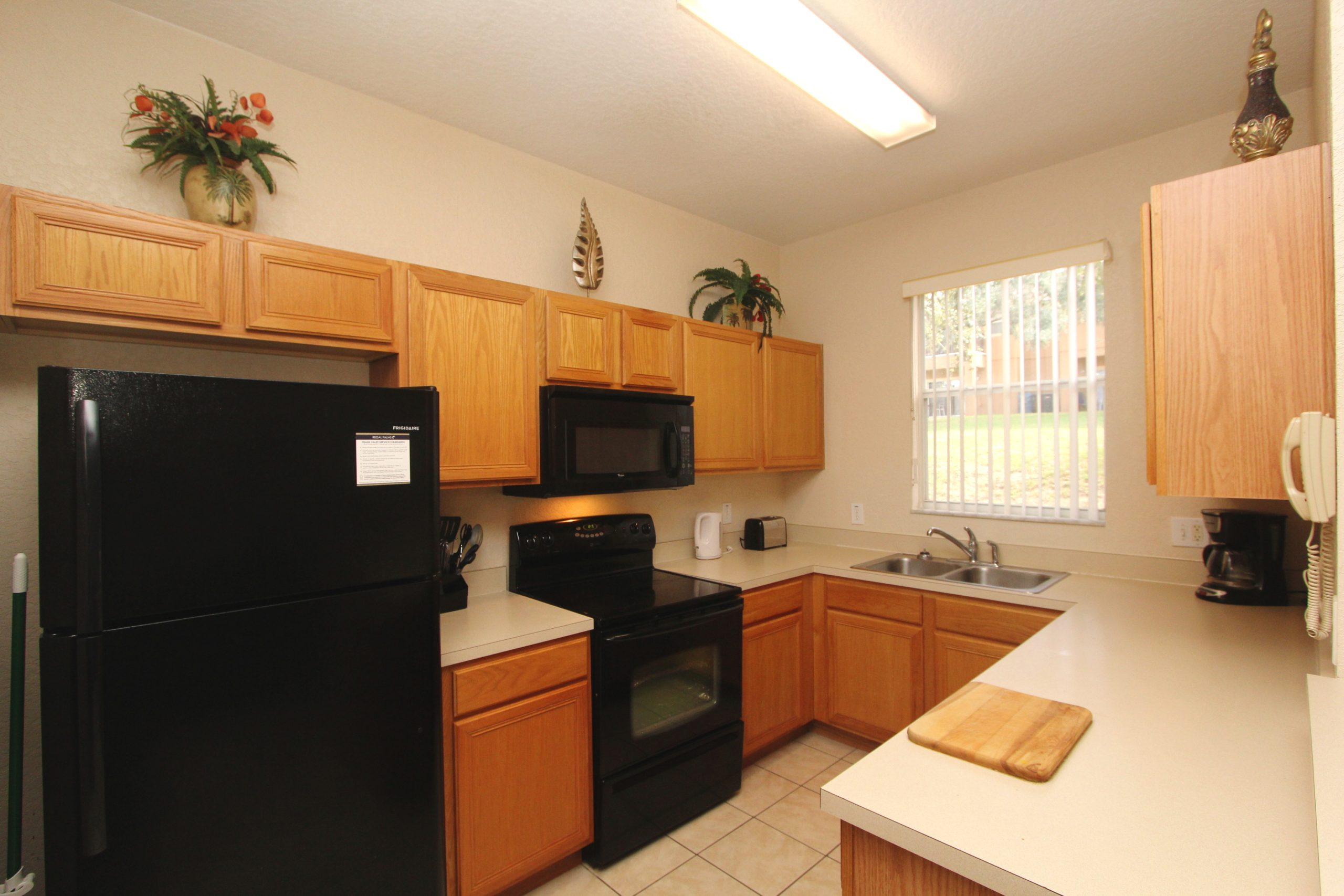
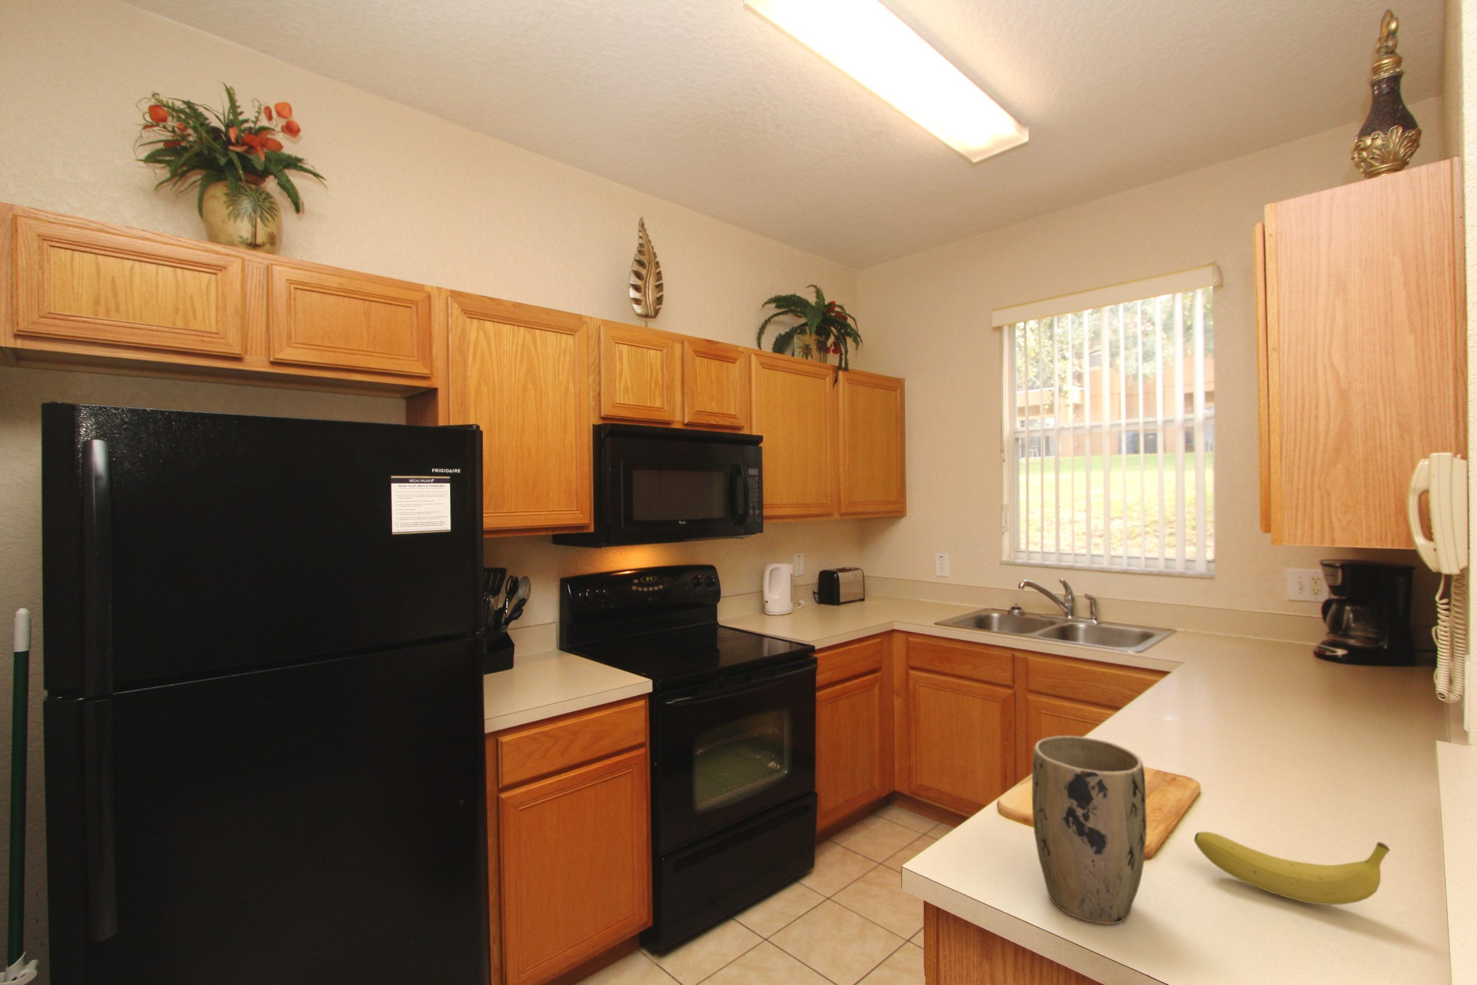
+ fruit (1286, 860)
+ plant pot (1087, 828)
